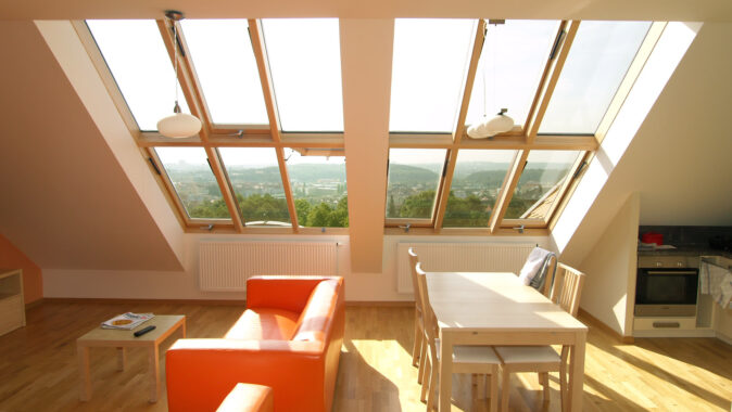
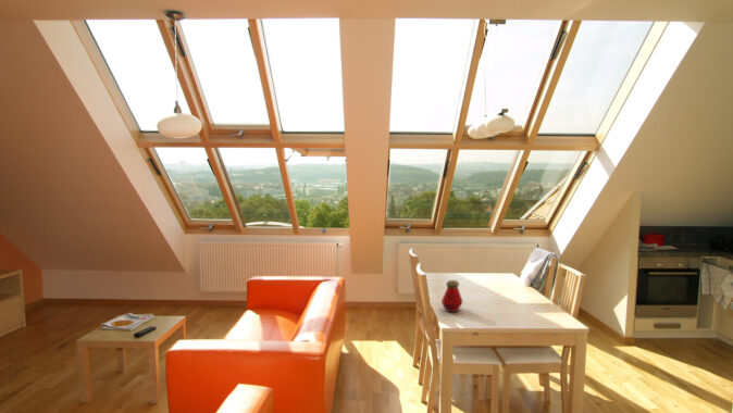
+ bottle (451, 295)
